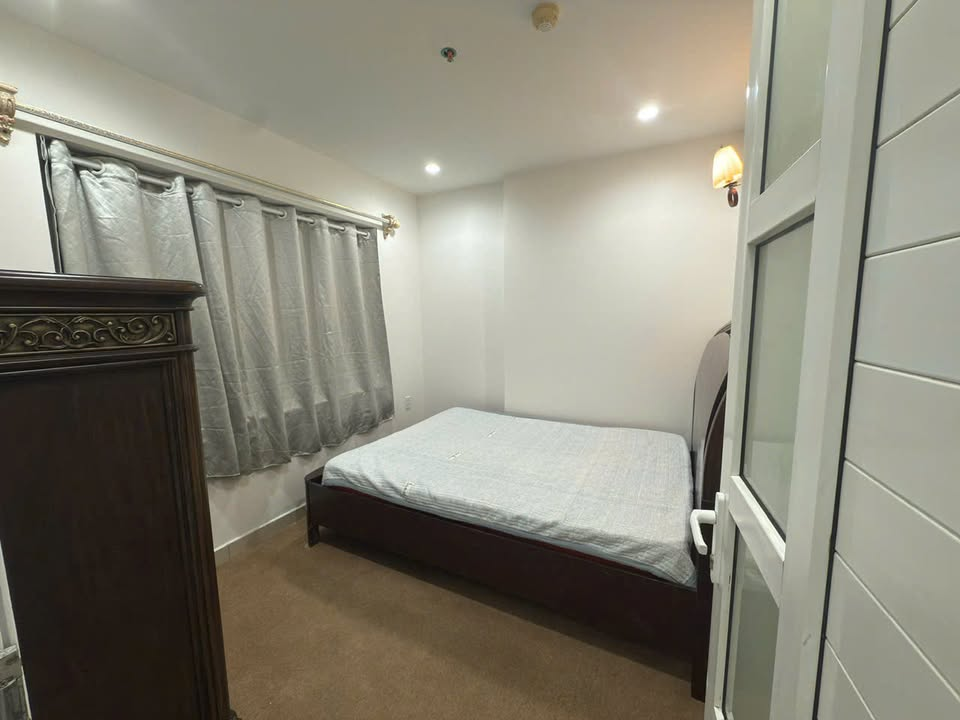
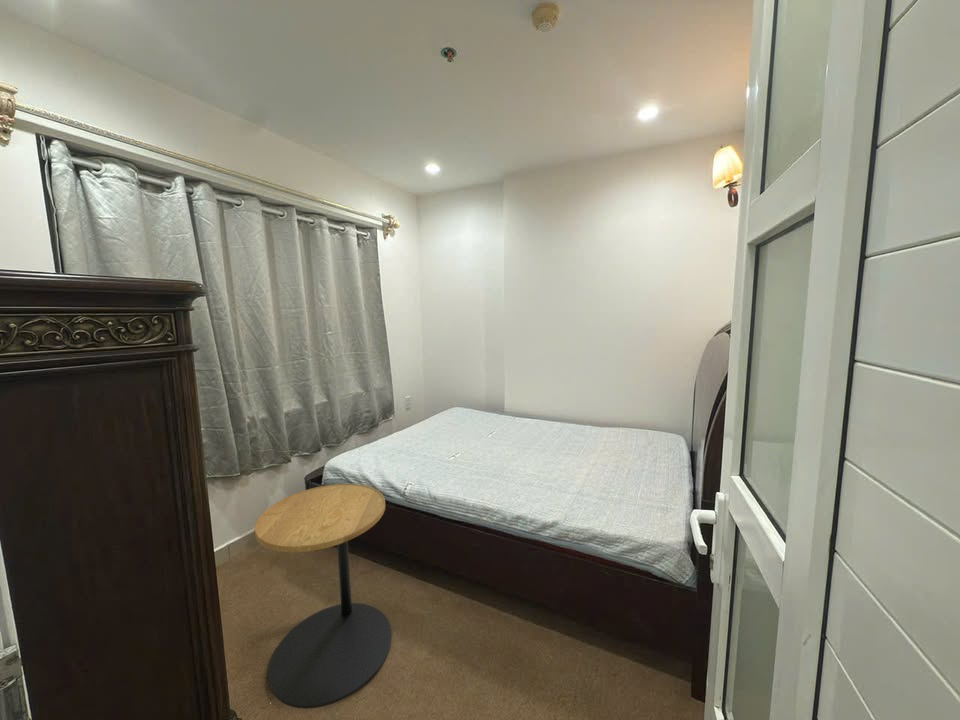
+ side table (339, 581)
